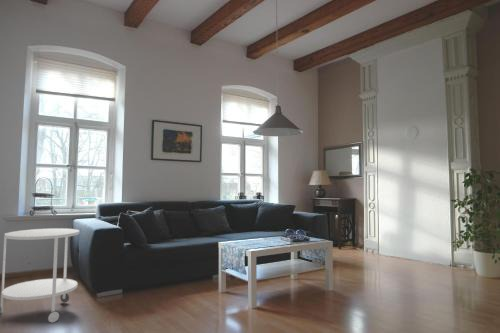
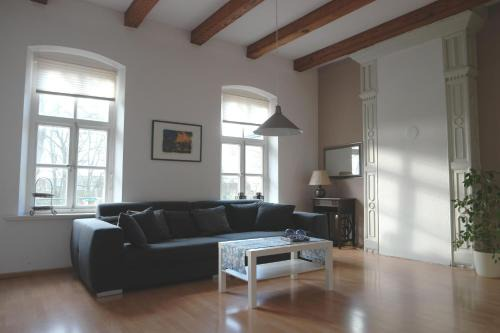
- side table (41, 279)
